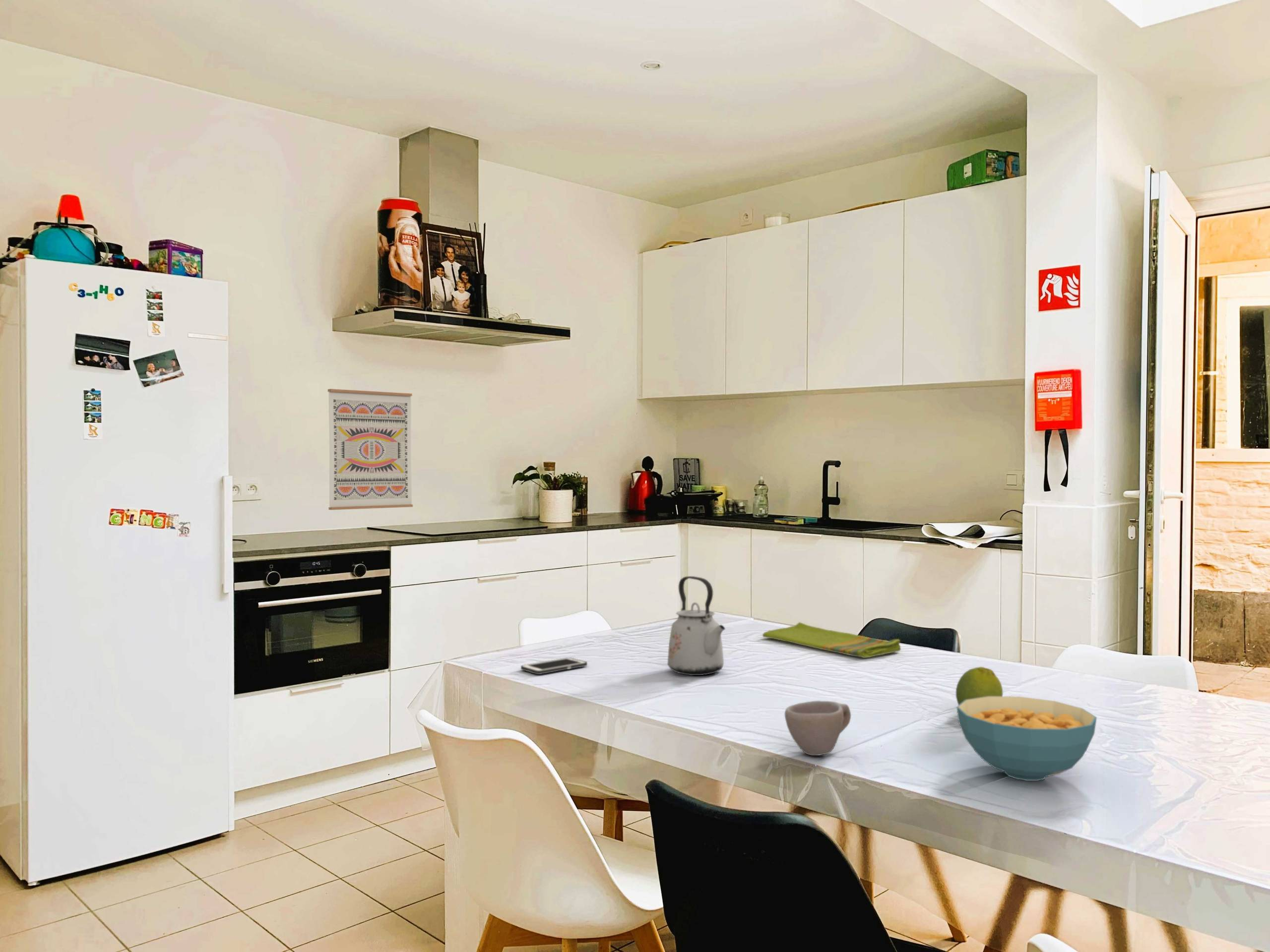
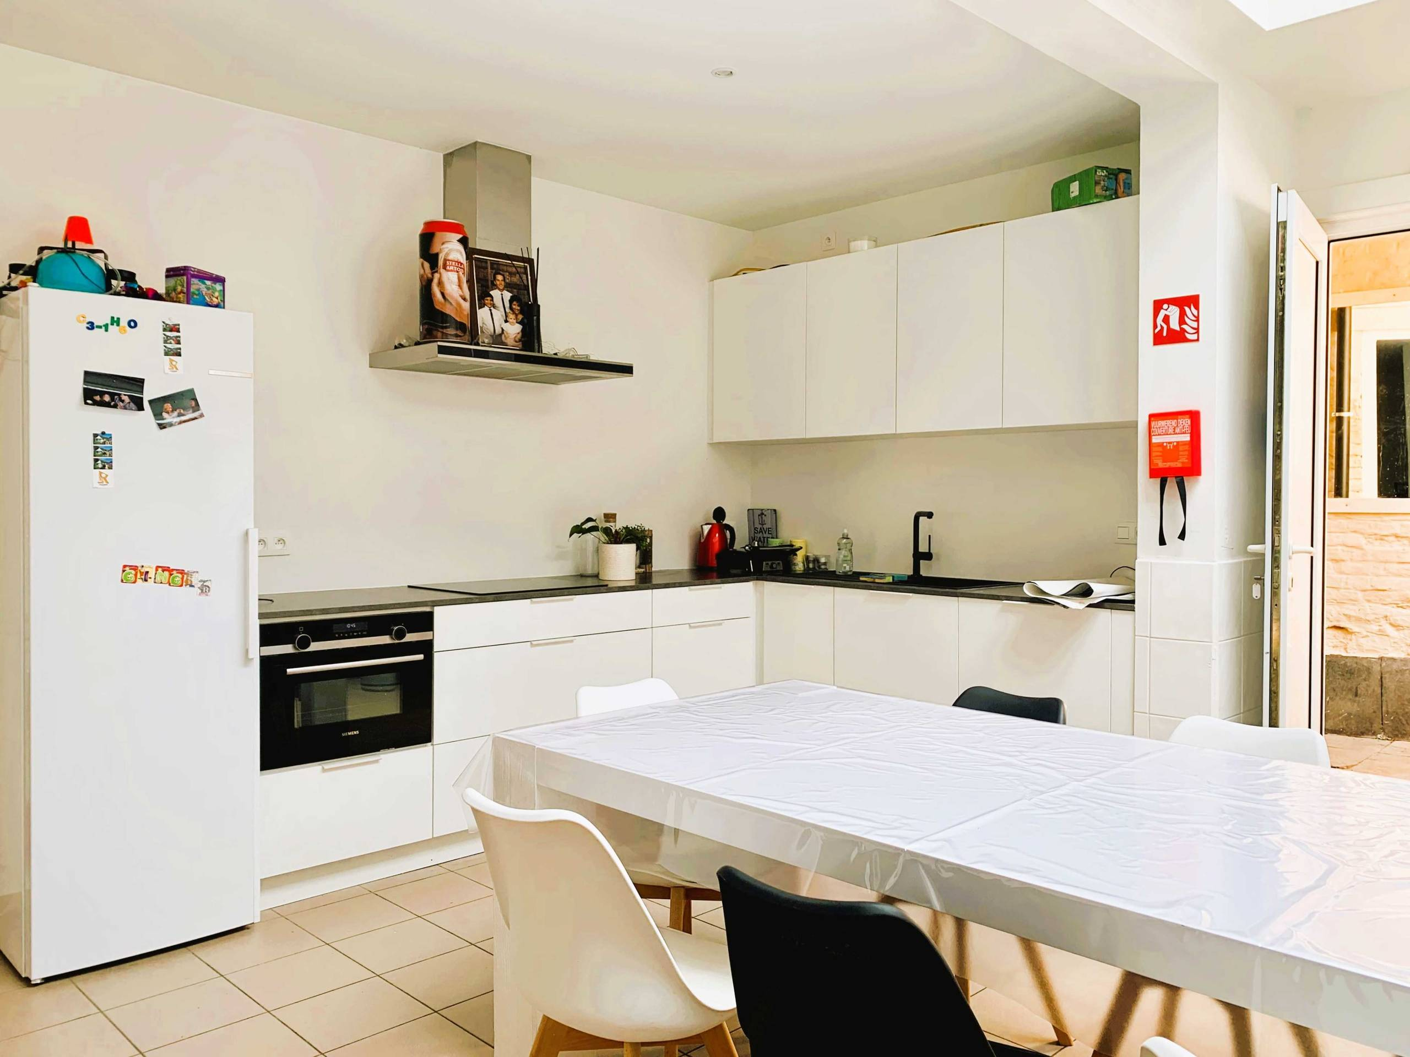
- kettle (701, 626)
- cup (821, 727)
- cereal bowl (1025, 743)
- fruit (979, 692)
- wall art (372, 450)
- cell phone (554, 666)
- dish towel (829, 639)
